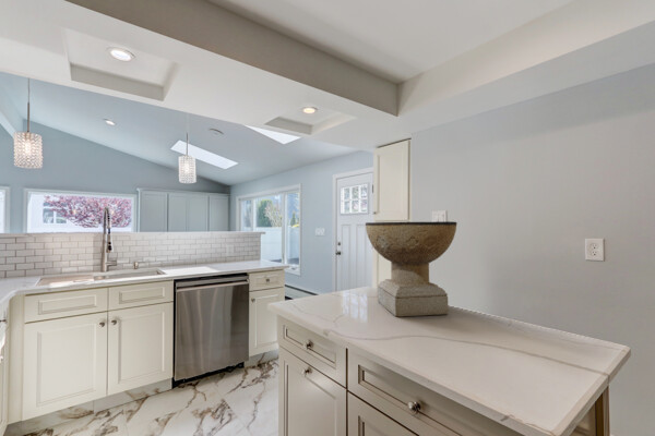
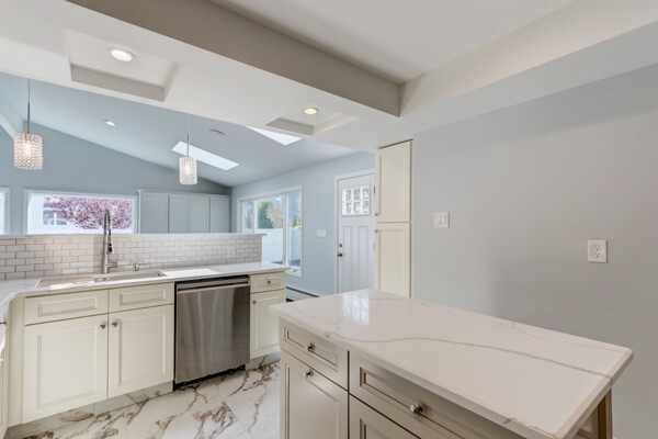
- decorative bowl (409, 264)
